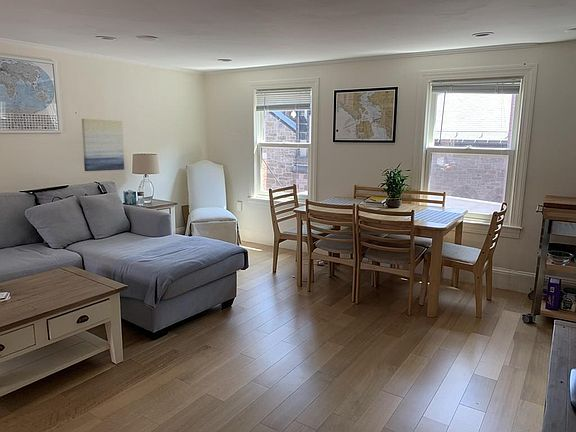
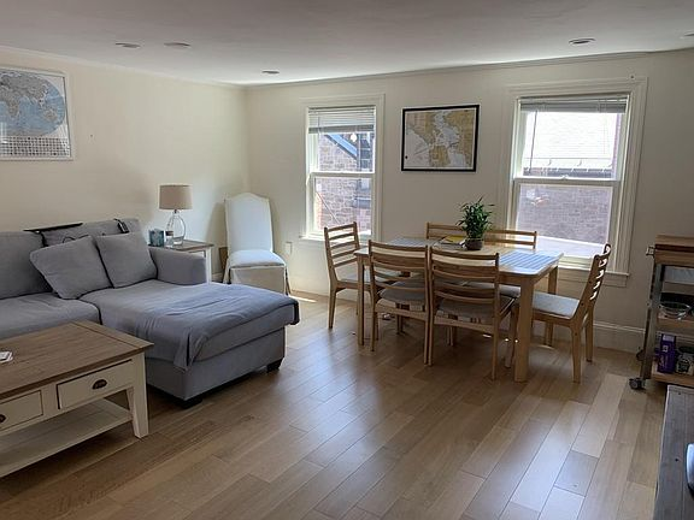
- wall art (103, 145)
